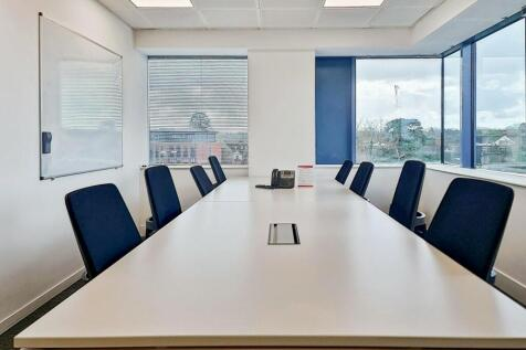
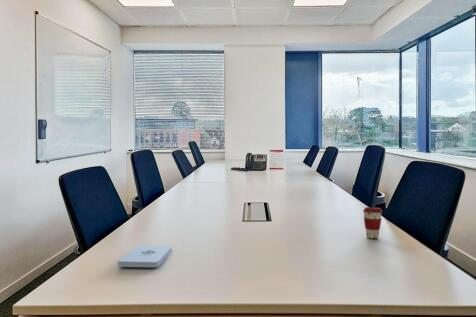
+ coffee cup (372, 222)
+ notepad (147, 255)
